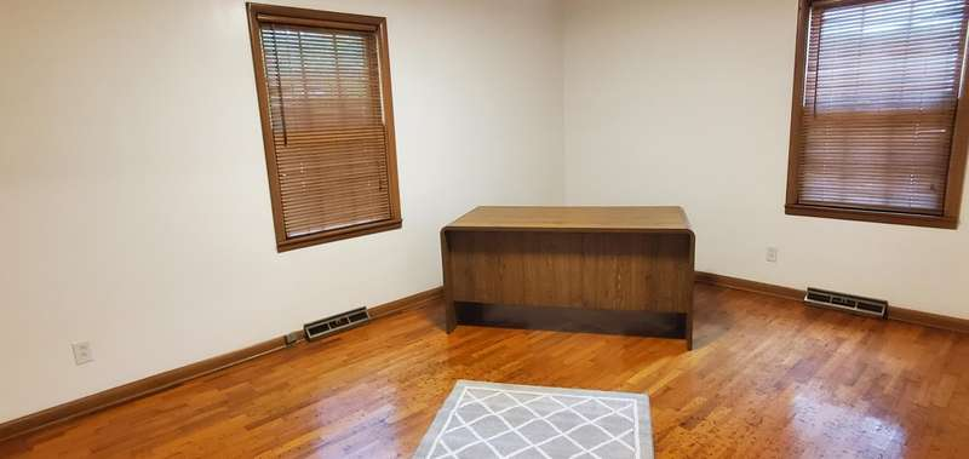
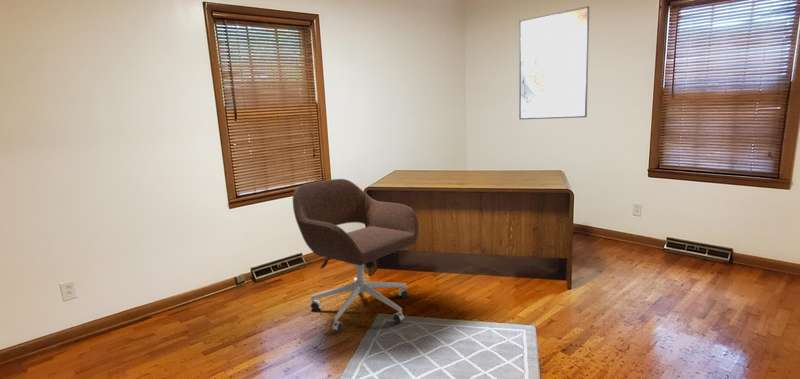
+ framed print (551, 67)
+ office chair (358, 248)
